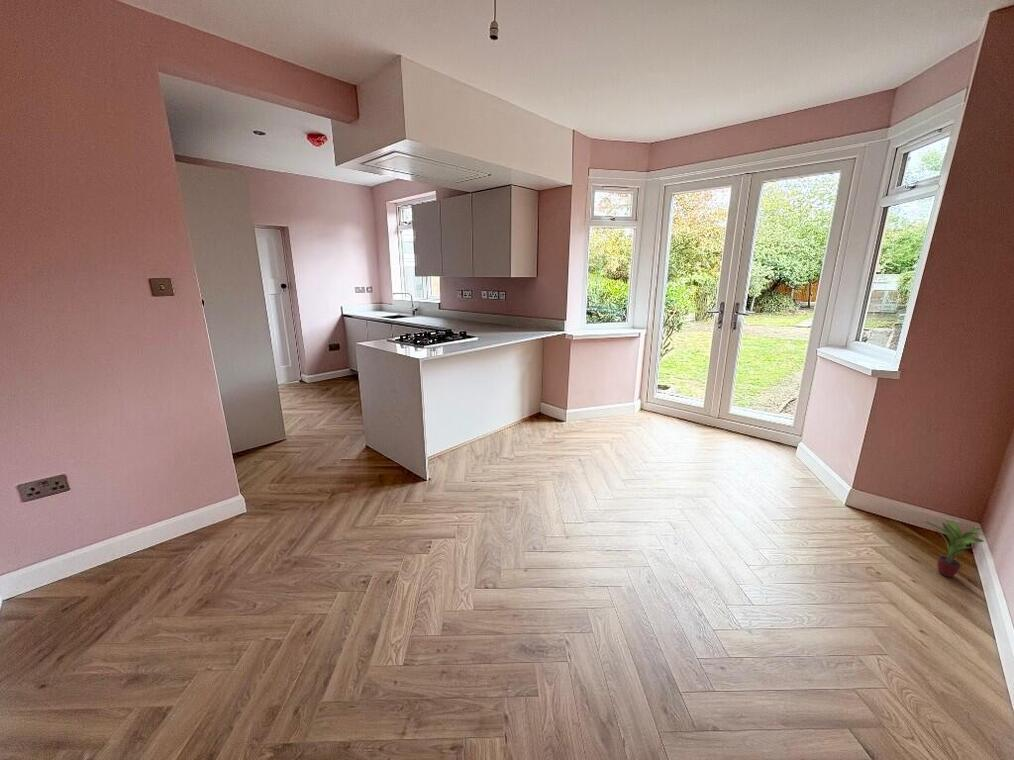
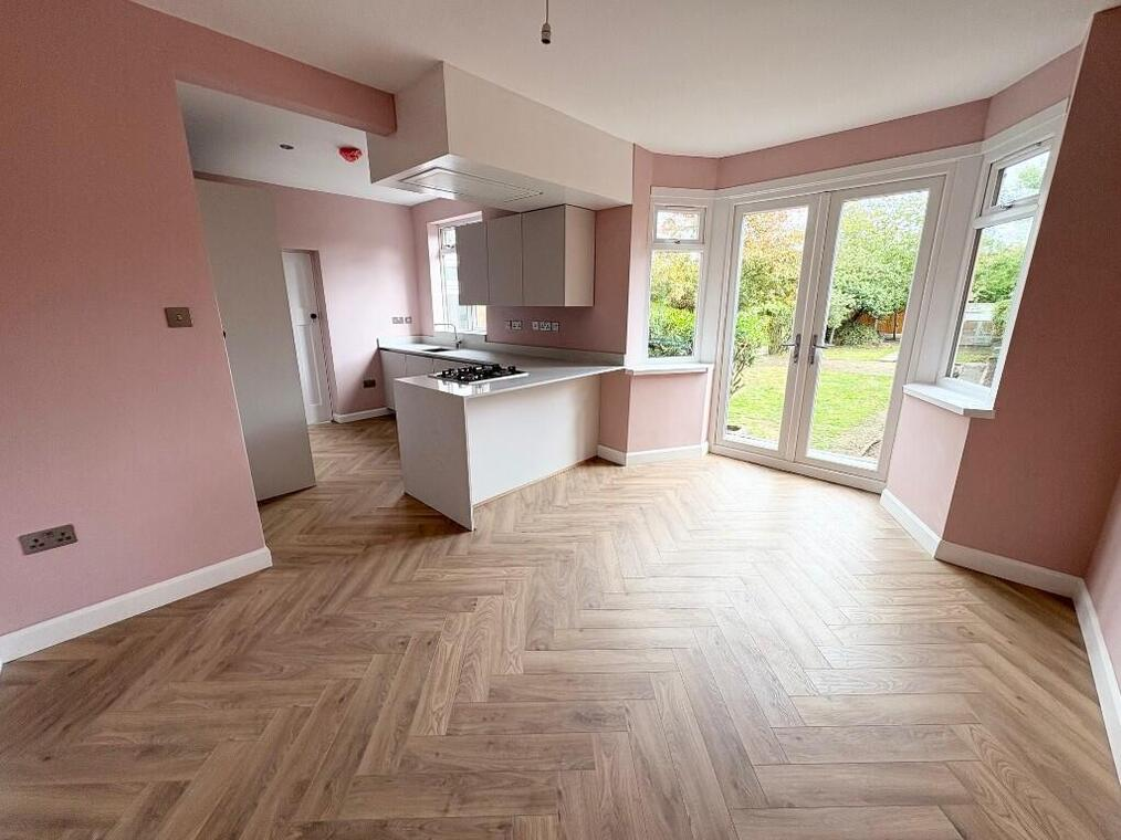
- potted plant (948, 548)
